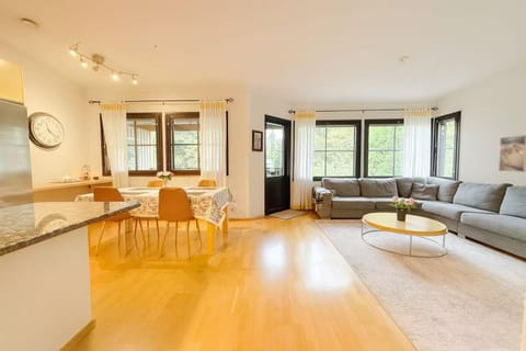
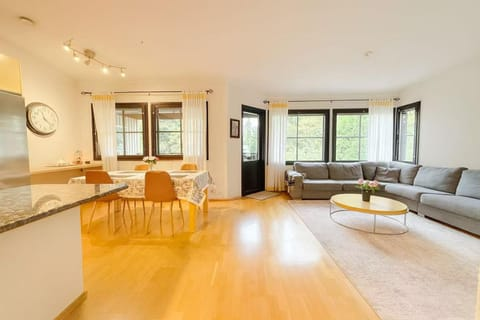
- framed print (512, 154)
